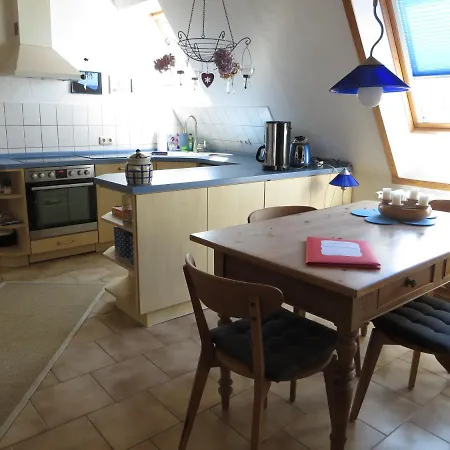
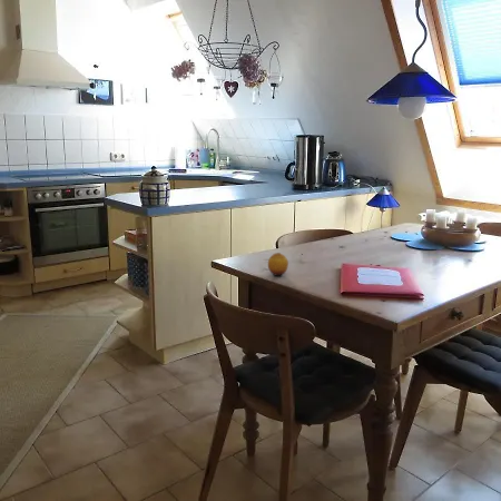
+ fruit (277, 264)
